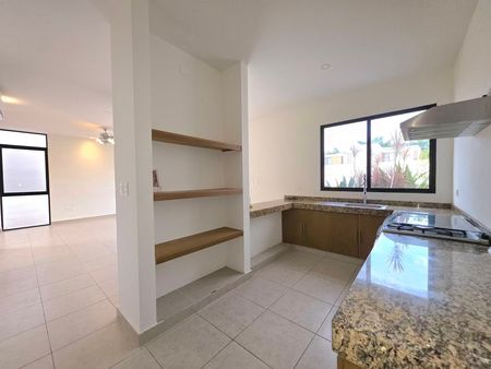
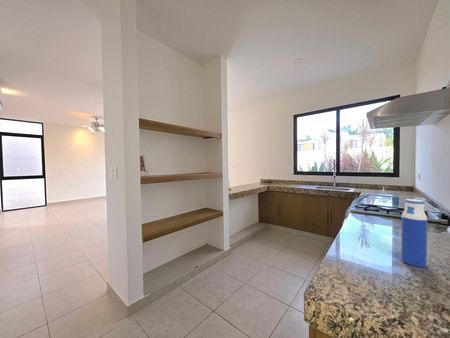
+ water bottle (413, 231)
